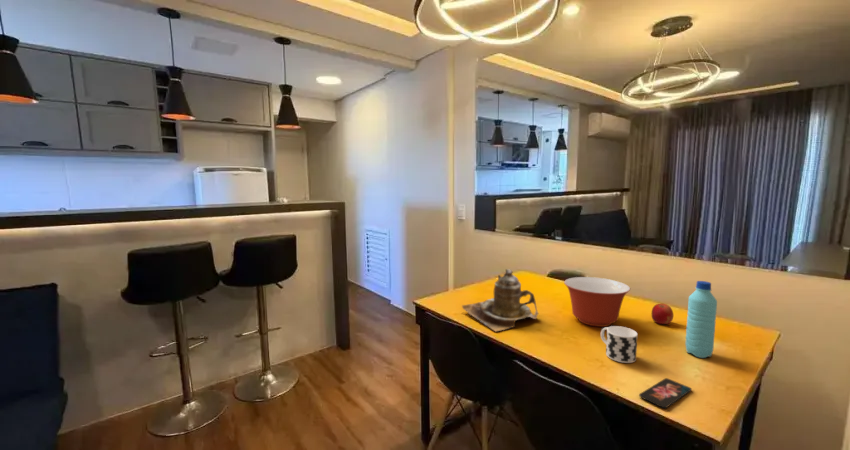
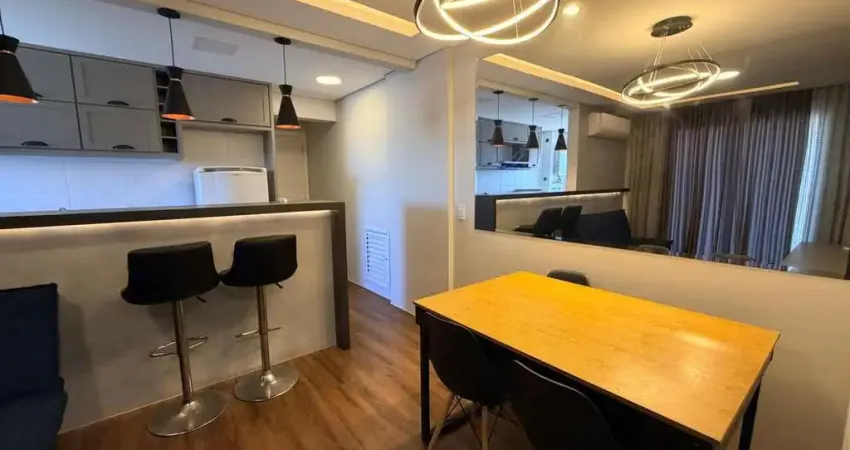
- teapot (500, 292)
- cup (617, 342)
- fruit (662, 313)
- mixing bowl (595, 302)
- water bottle (701, 318)
- smartphone (665, 392)
